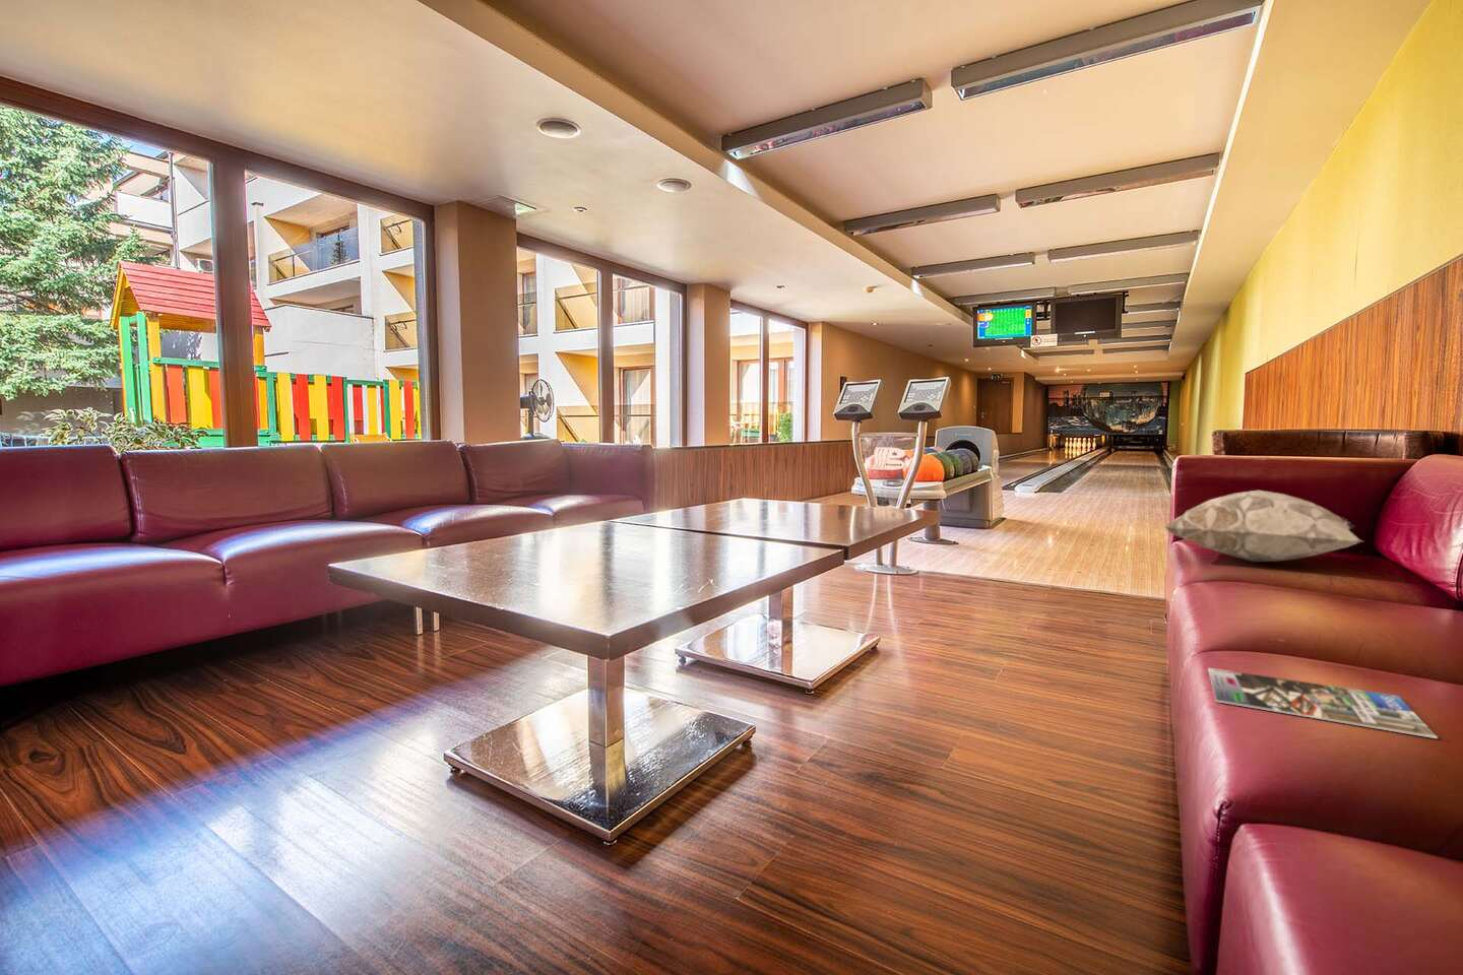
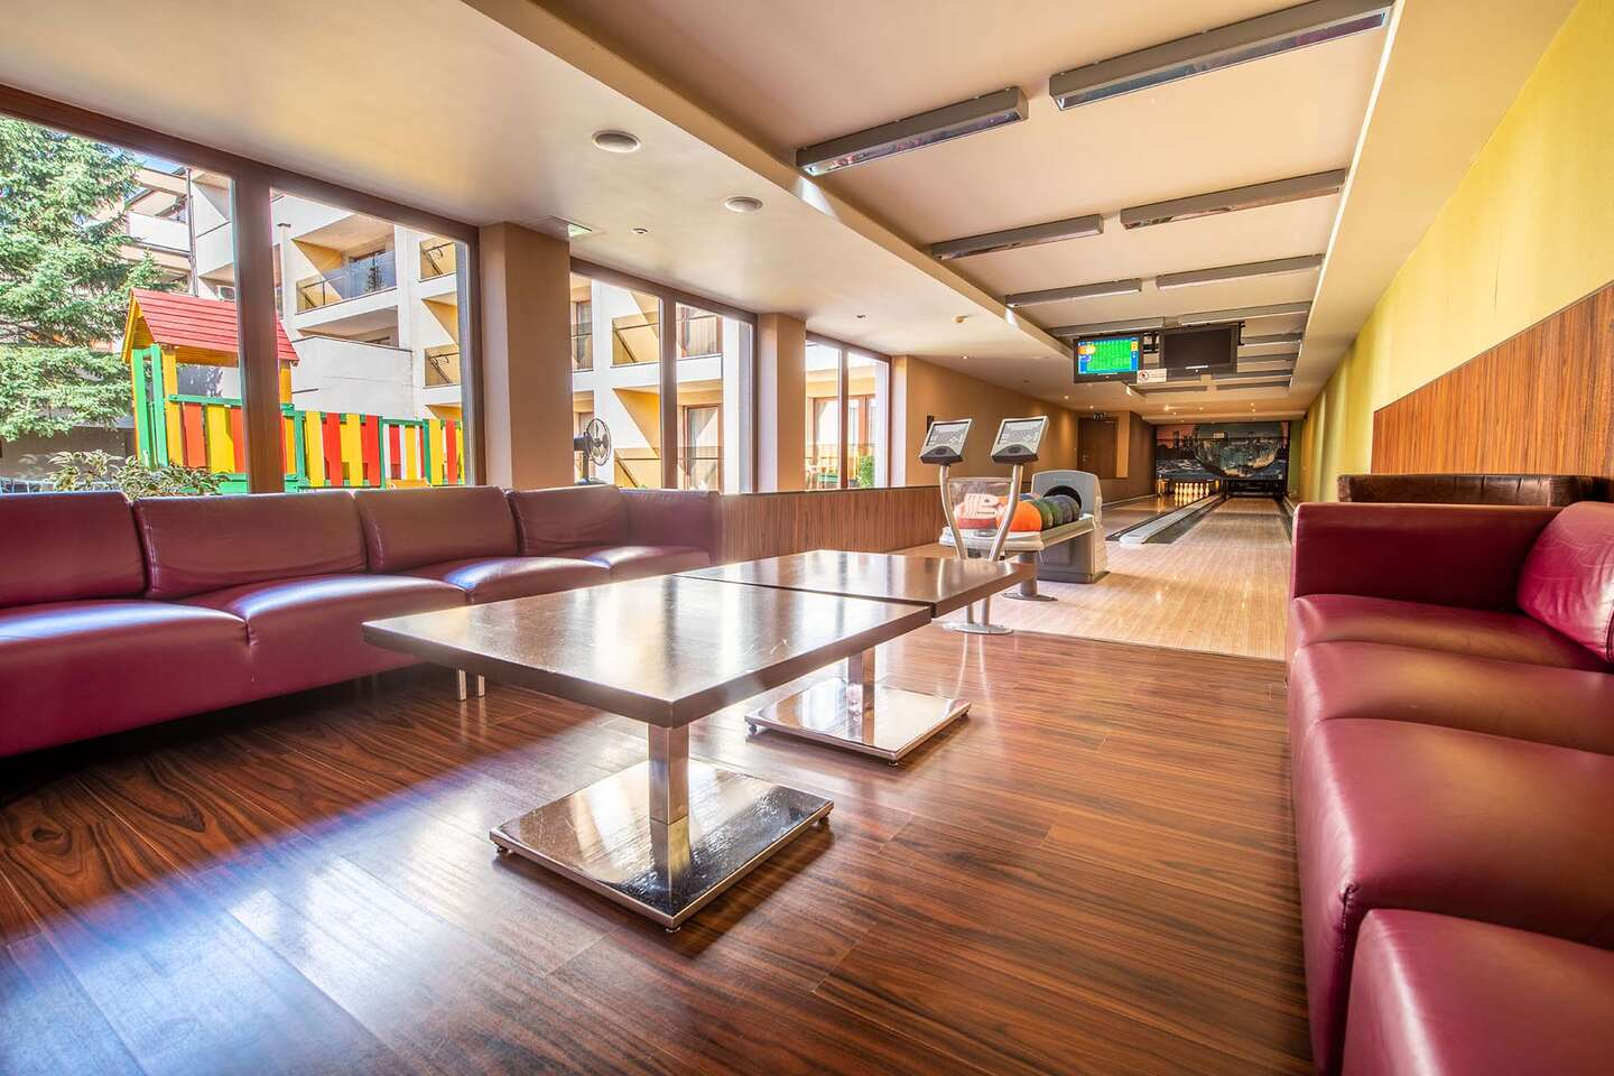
- decorative pillow (1259, 526)
- magazine (1307, 698)
